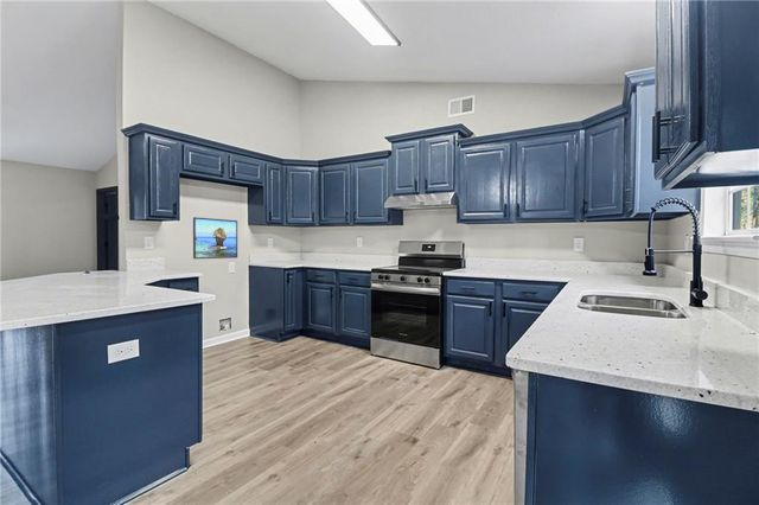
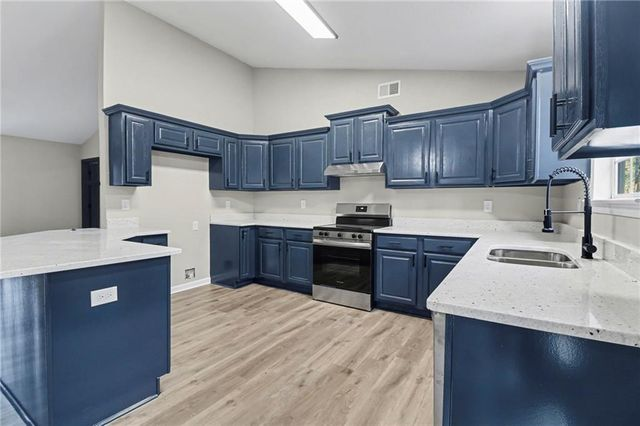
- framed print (216, 238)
